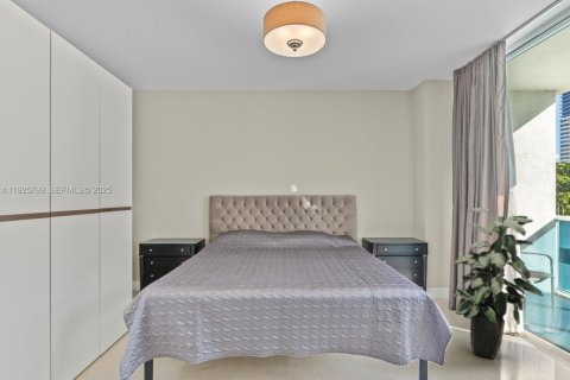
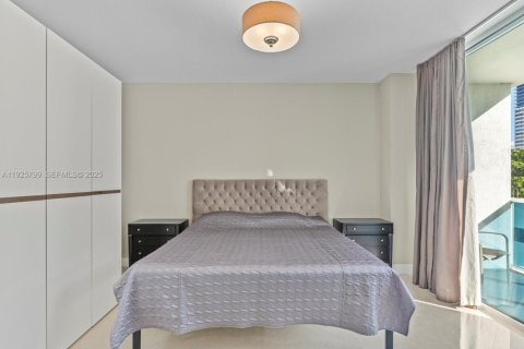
- indoor plant (489, 280)
